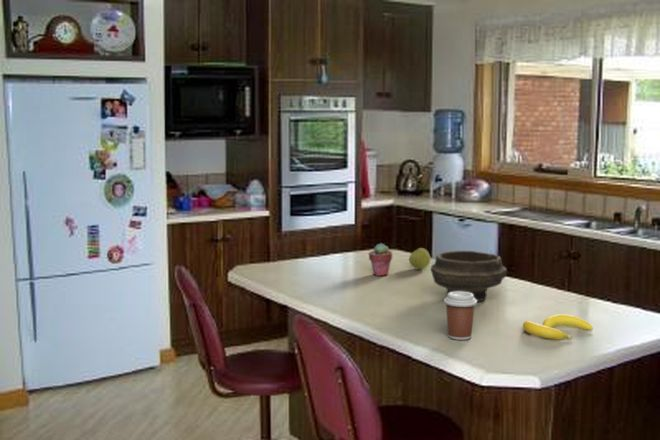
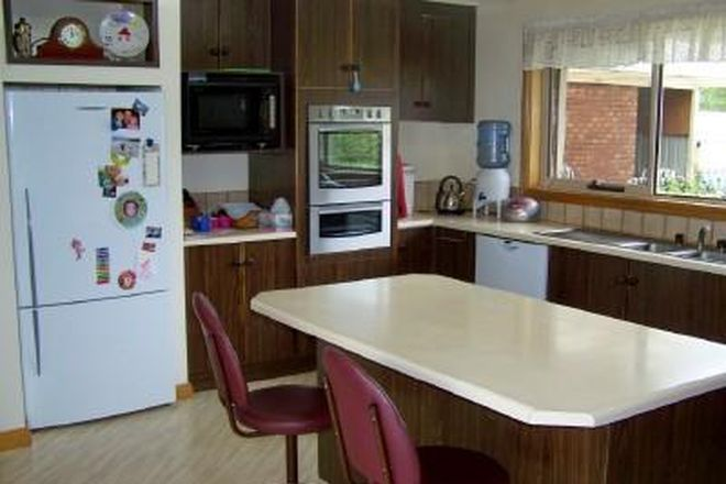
- banana (557, 325)
- bowl (467, 276)
- coffee cup (460, 315)
- apple (419, 258)
- potted succulent (380, 258)
